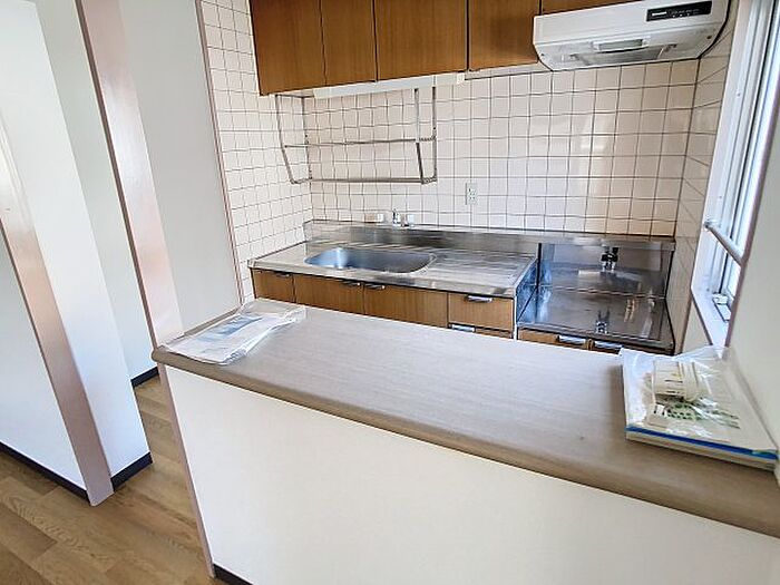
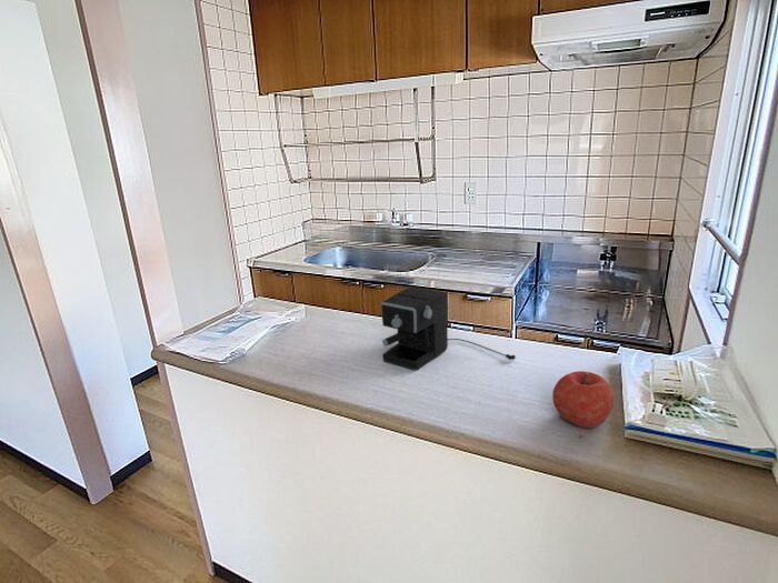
+ fruit (584, 395)
+ coffee maker (446, 331)
